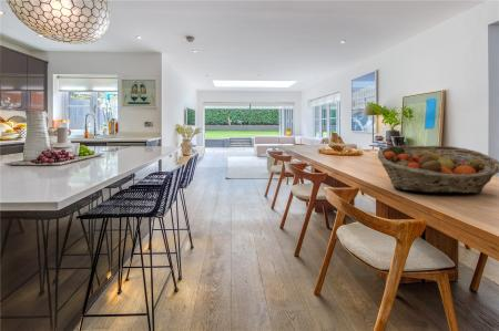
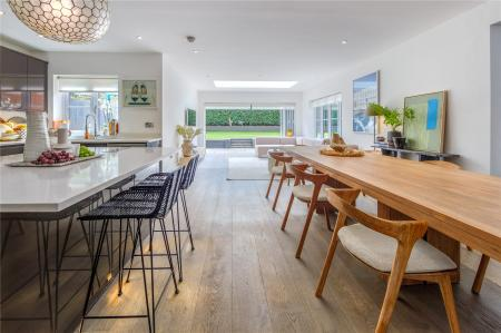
- fruit basket (435, 166)
